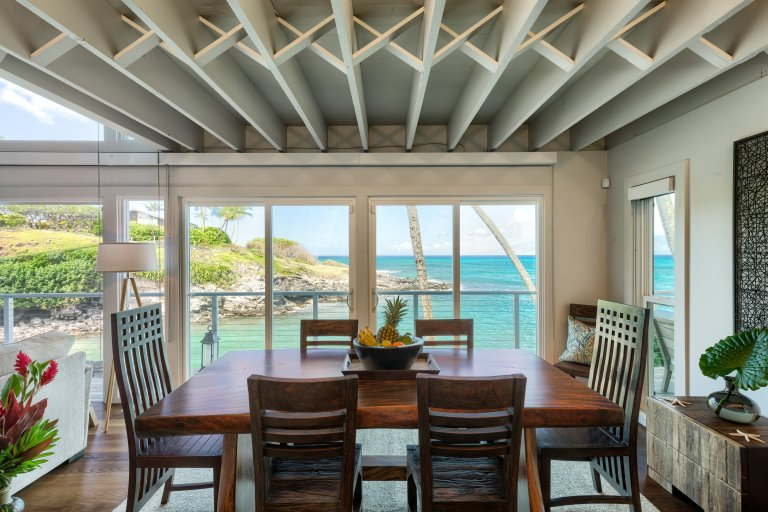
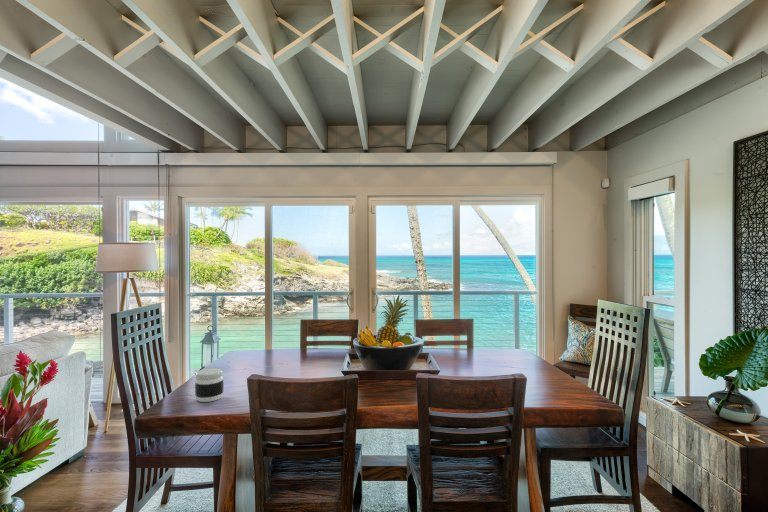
+ jar (209, 384)
